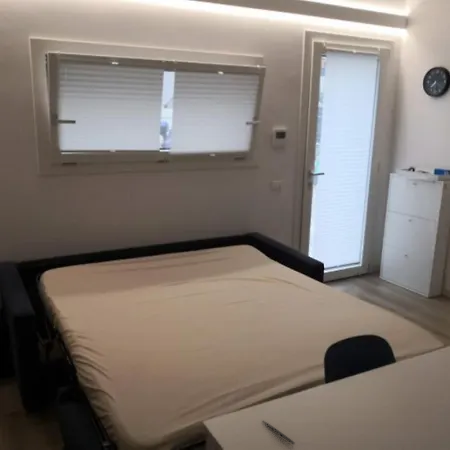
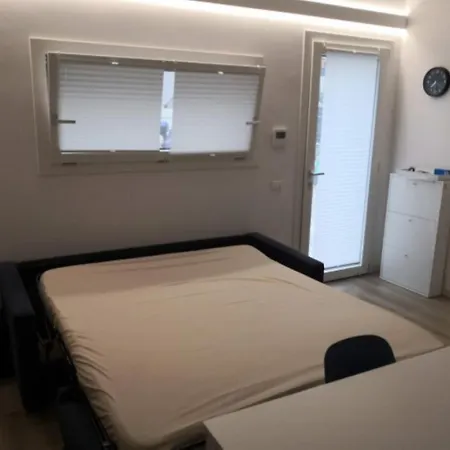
- pen (277, 430)
